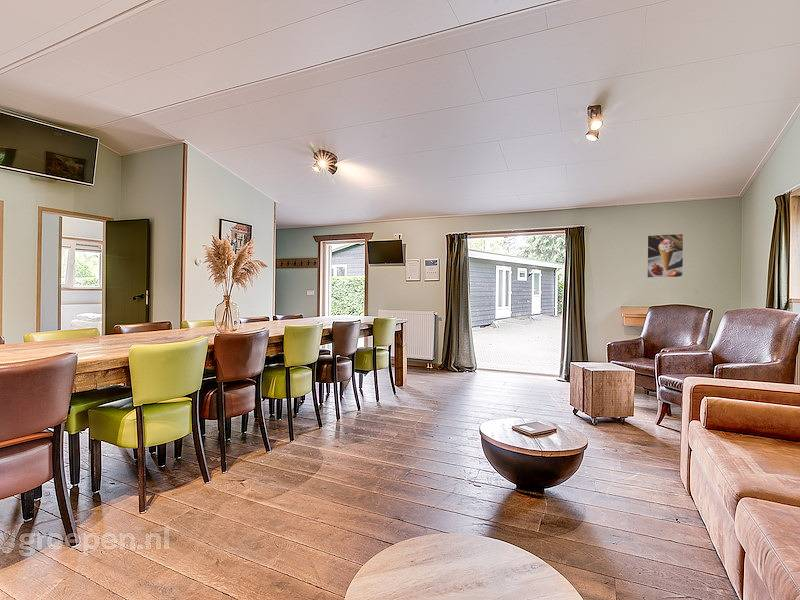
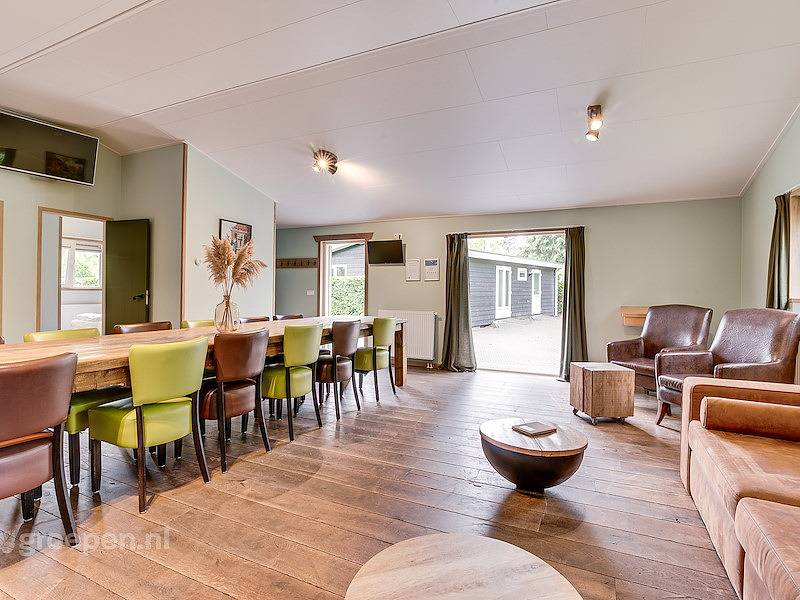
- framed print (664, 256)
